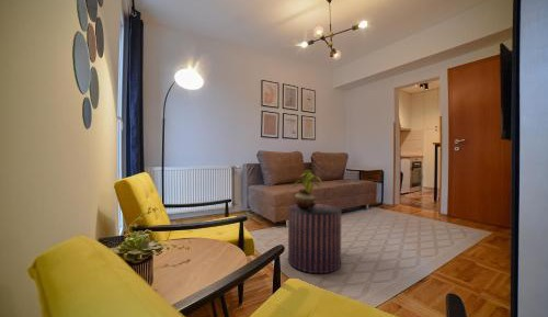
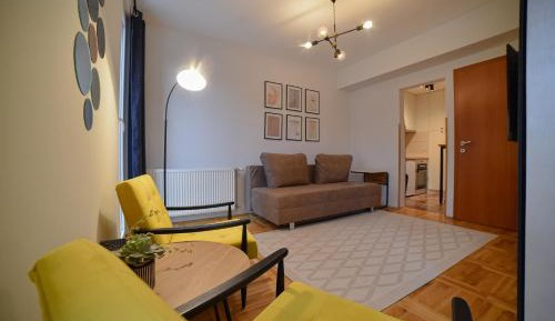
- stool (313, 235)
- potted plant (307, 189)
